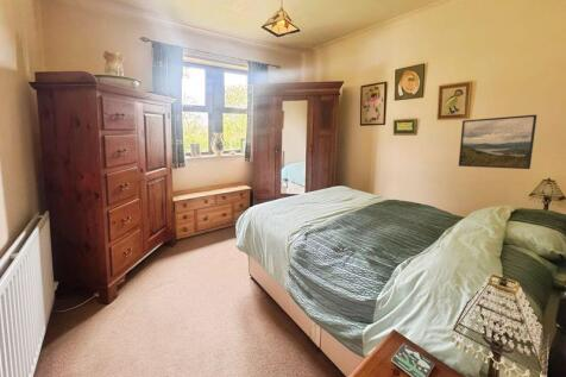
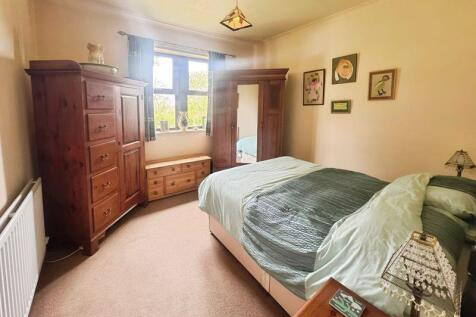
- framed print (493, 143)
